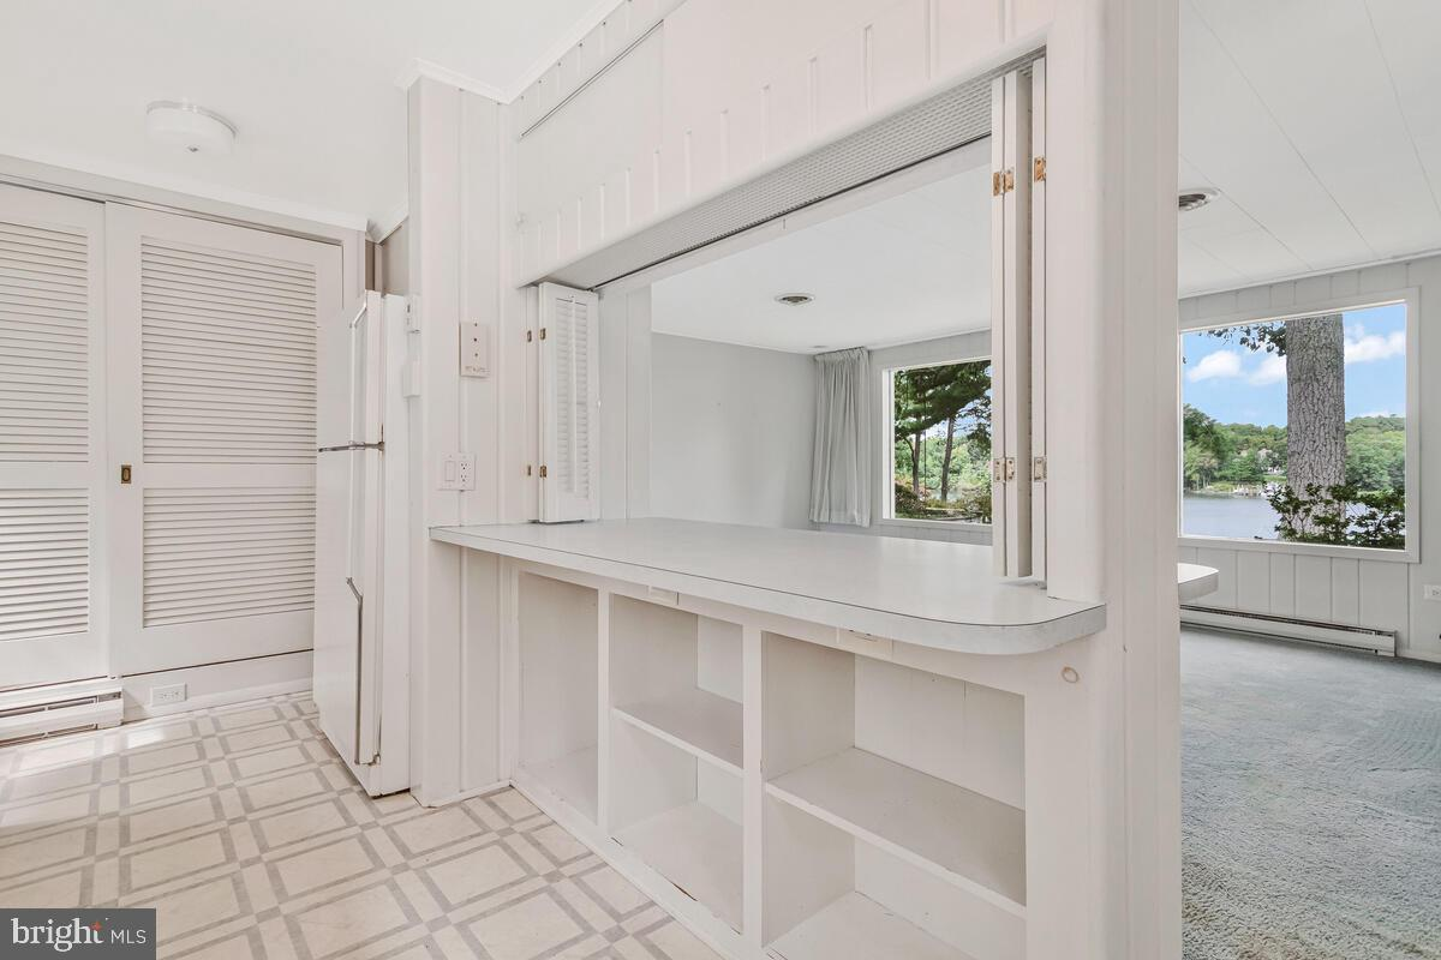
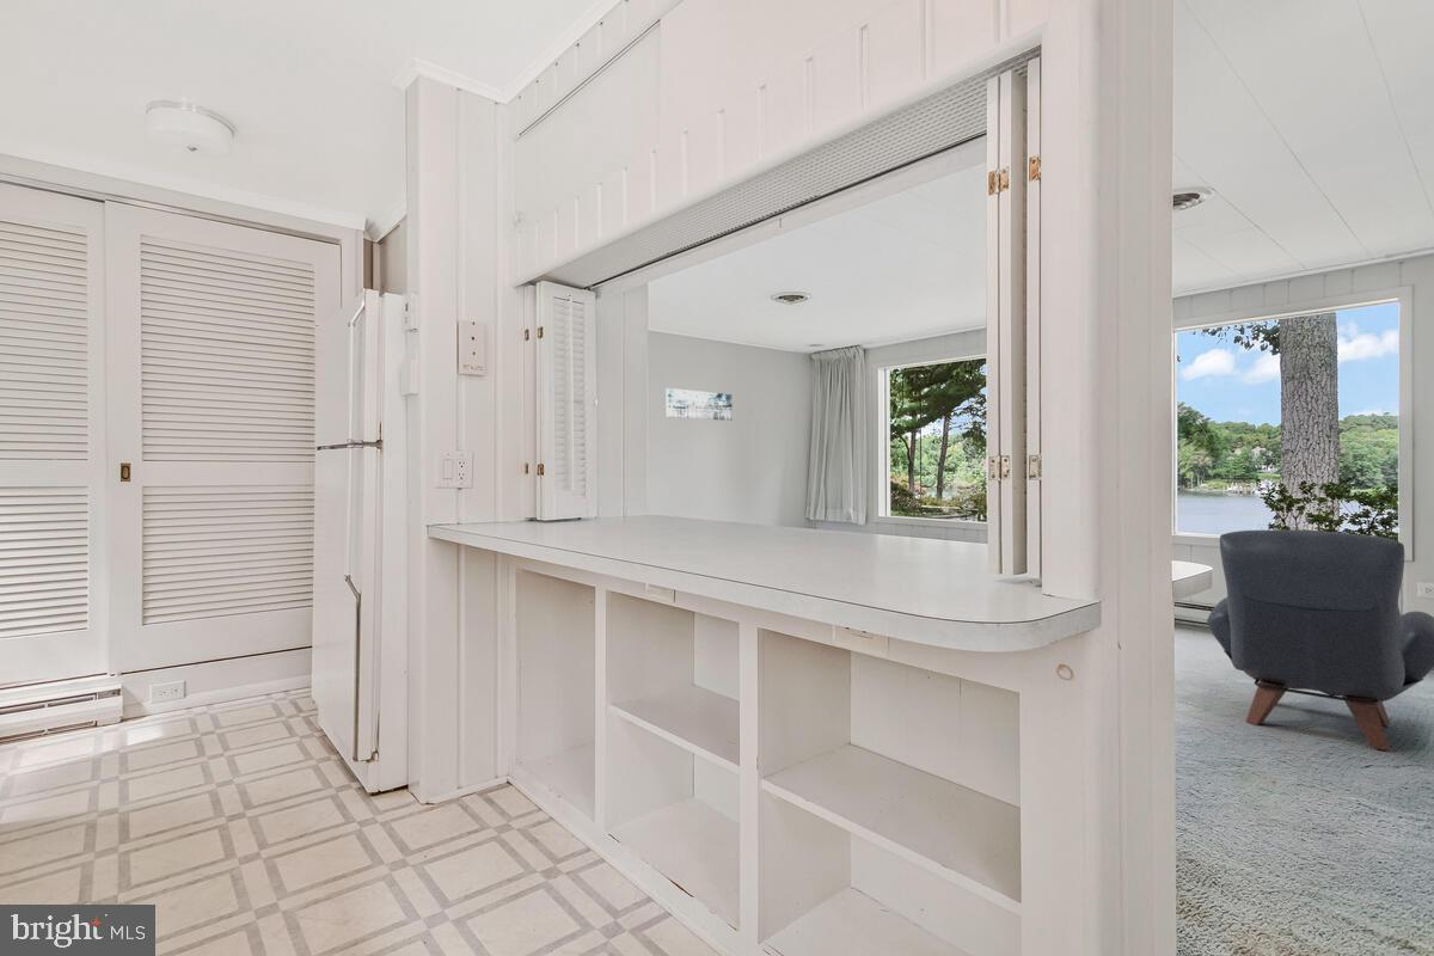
+ wall art (700, 405)
+ armchair (1314, 630)
